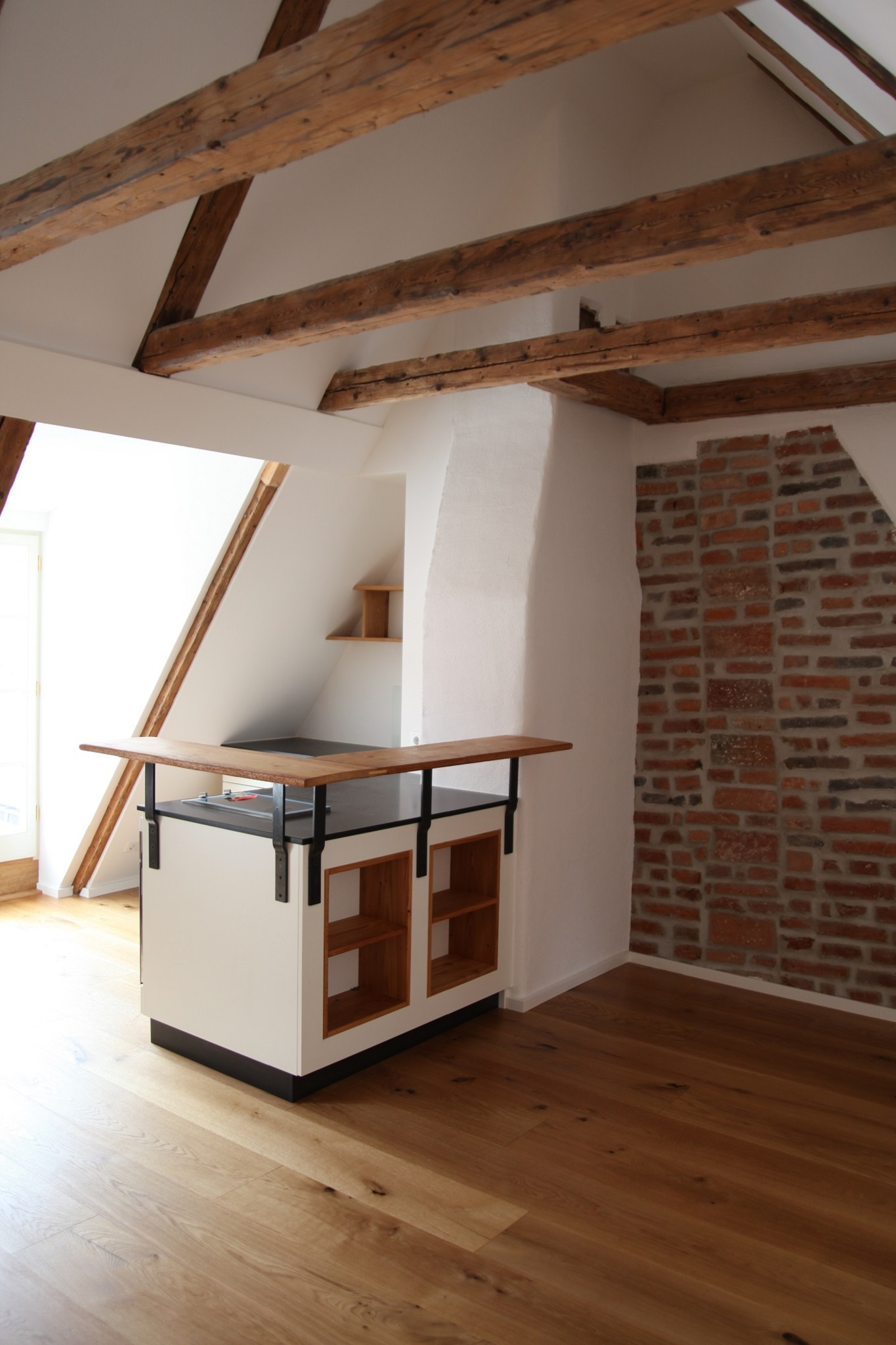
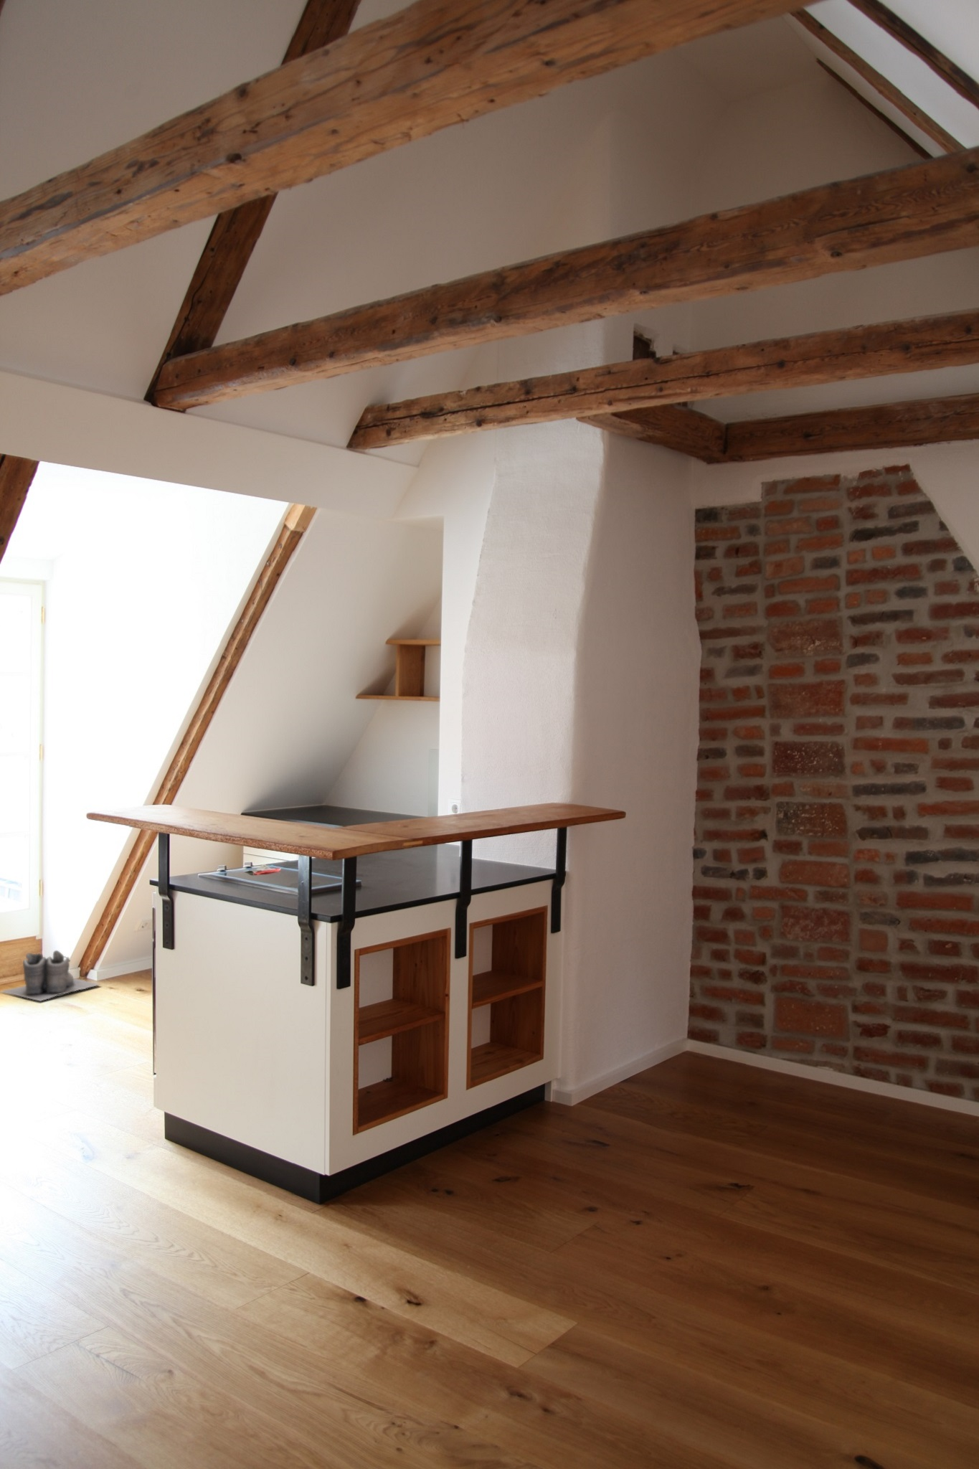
+ boots (51, 970)
